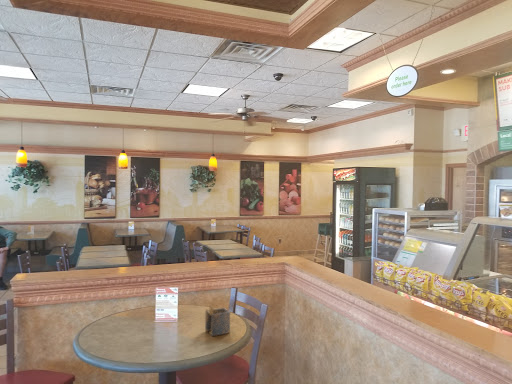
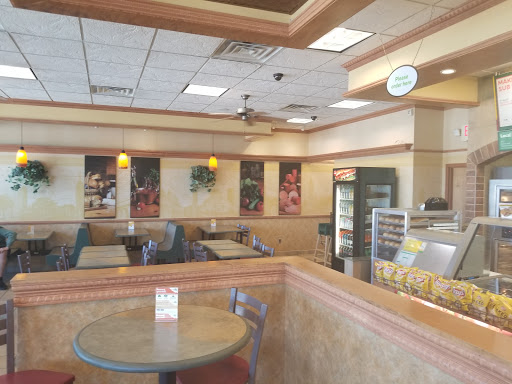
- napkin holder (217, 317)
